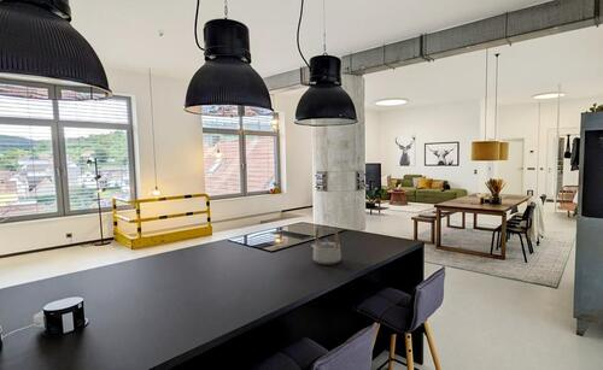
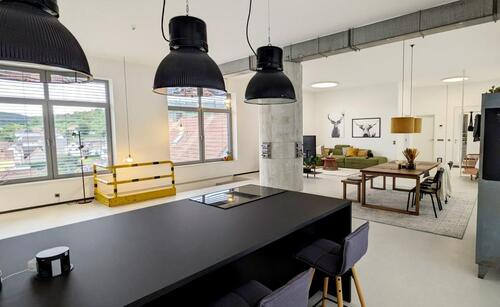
- teapot (324, 243)
